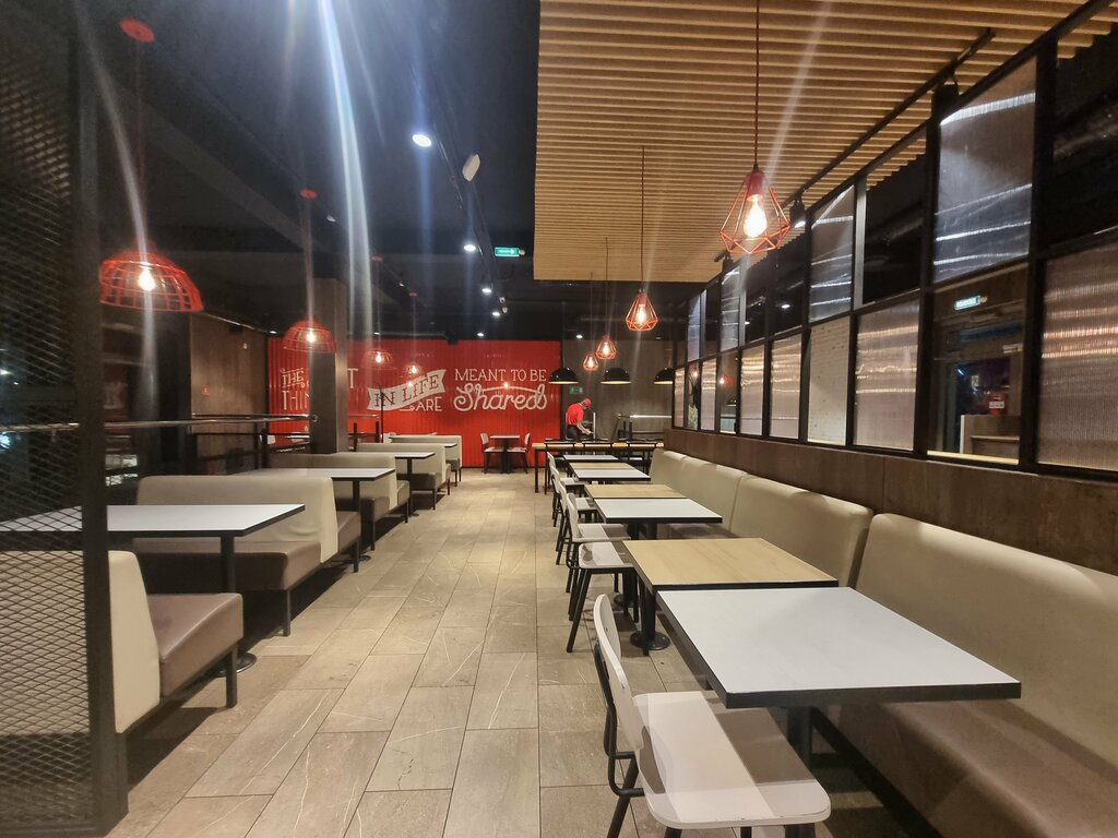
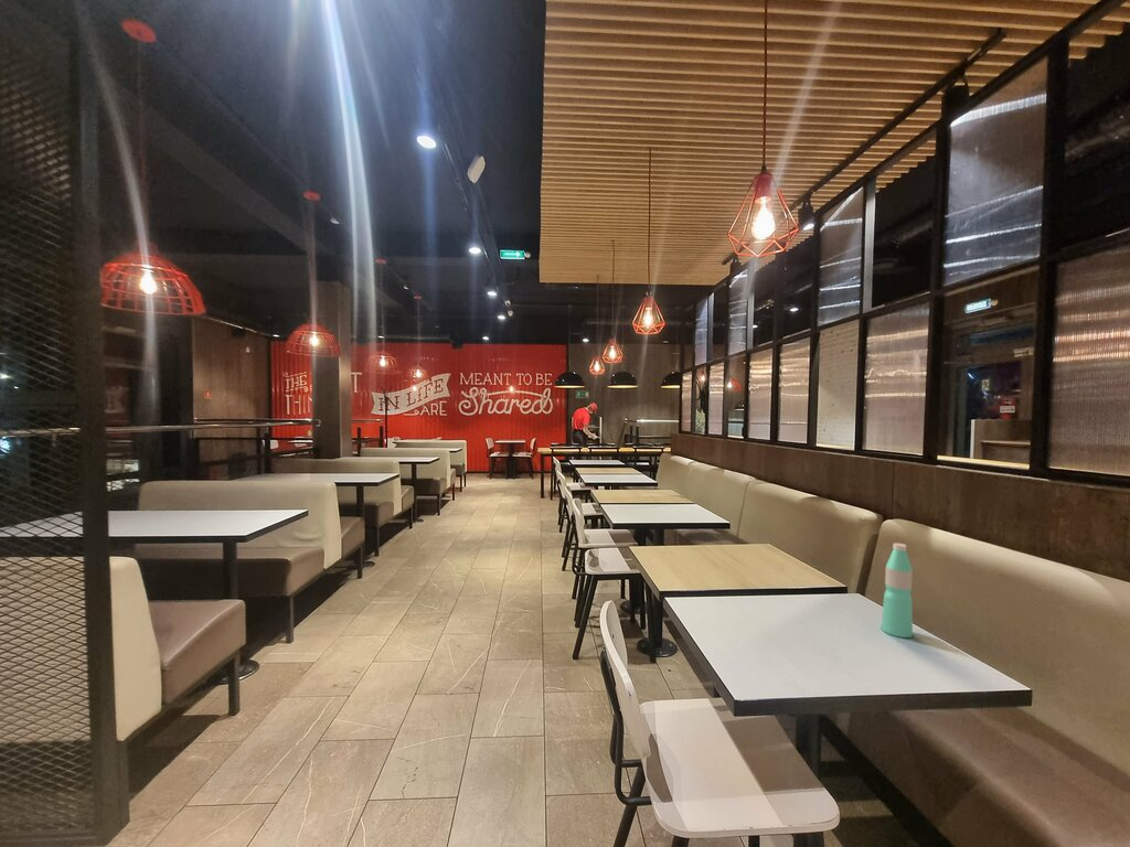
+ water bottle (897, 588)
